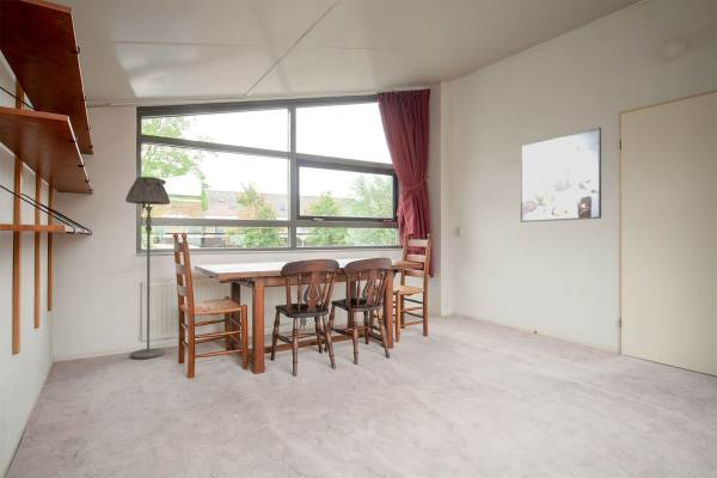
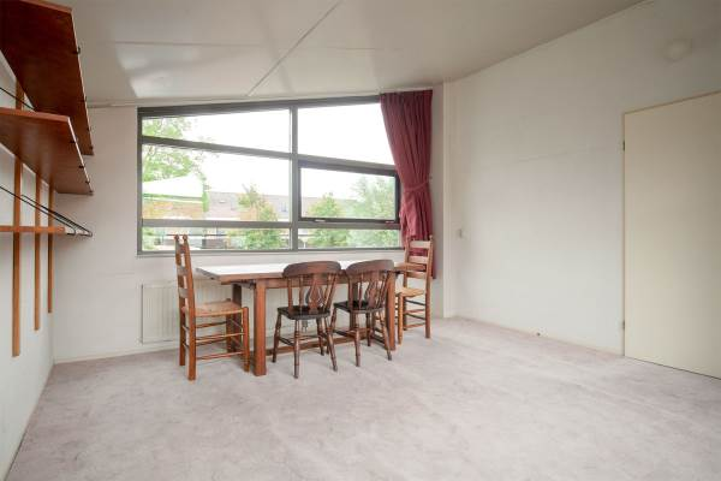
- floor lamp (148, 265)
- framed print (557, 178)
